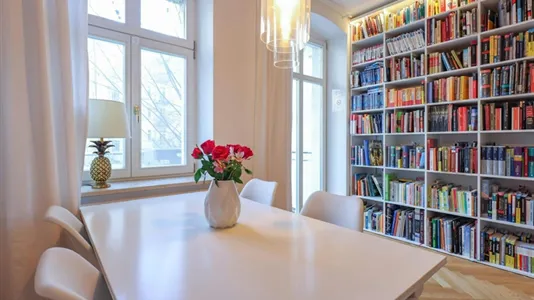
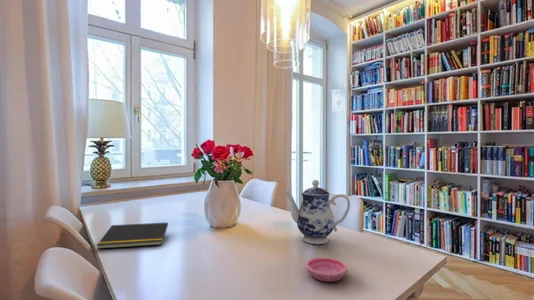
+ notepad (135, 234)
+ saucer (326, 269)
+ teapot (315, 209)
